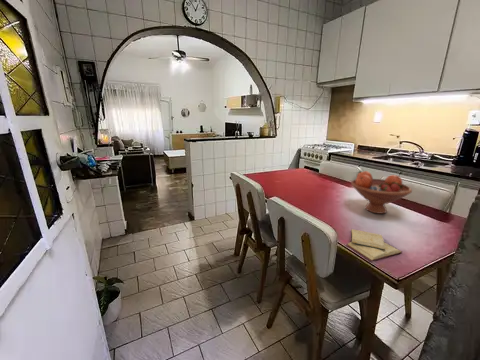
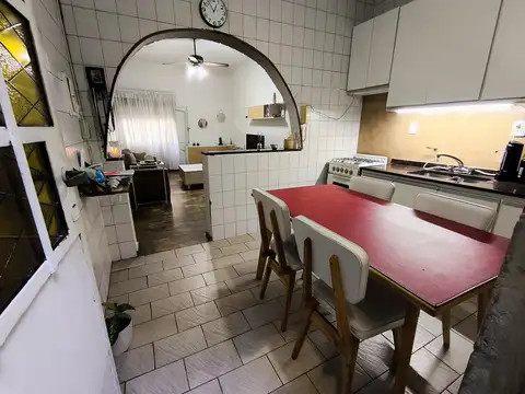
- diary (368, 239)
- fruit bowl (378, 192)
